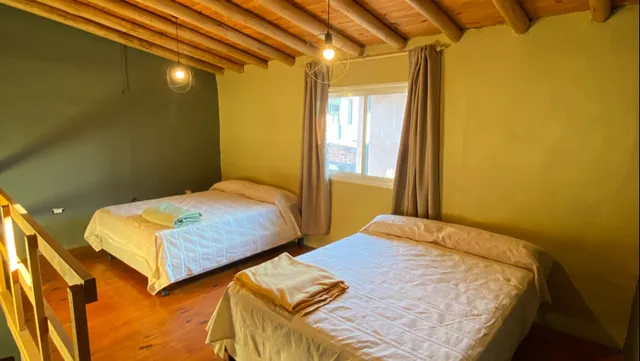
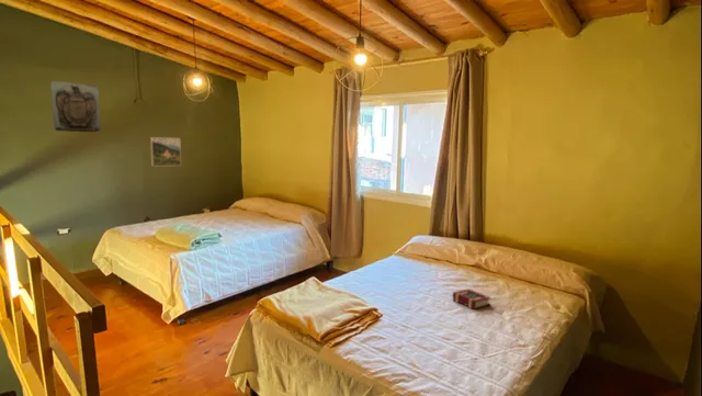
+ wall sculpture (77, 108)
+ book (471, 297)
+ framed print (166, 151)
